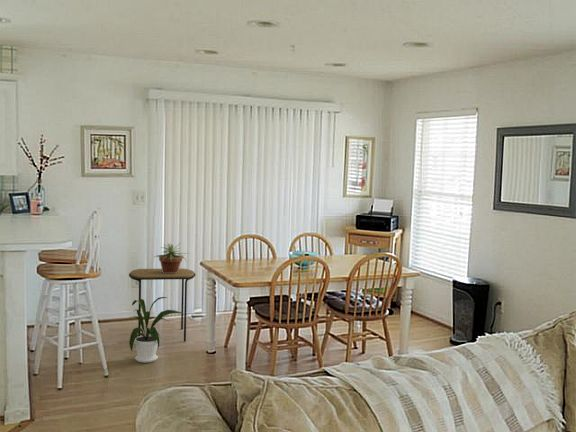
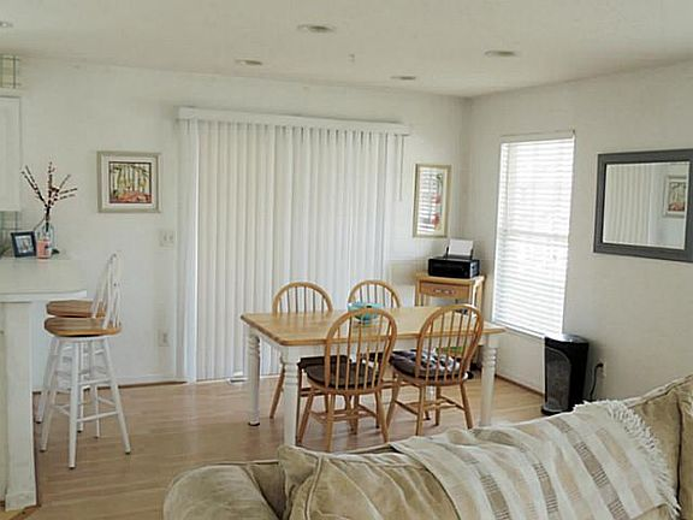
- house plant (149, 328)
- side table (181, 304)
- potted plant (170, 257)
